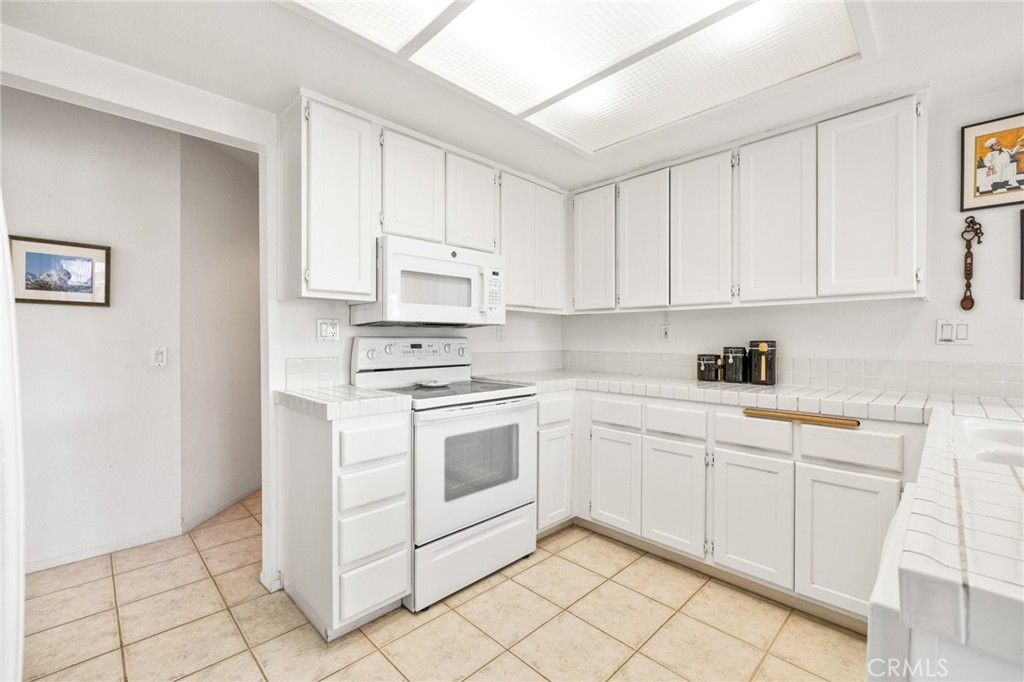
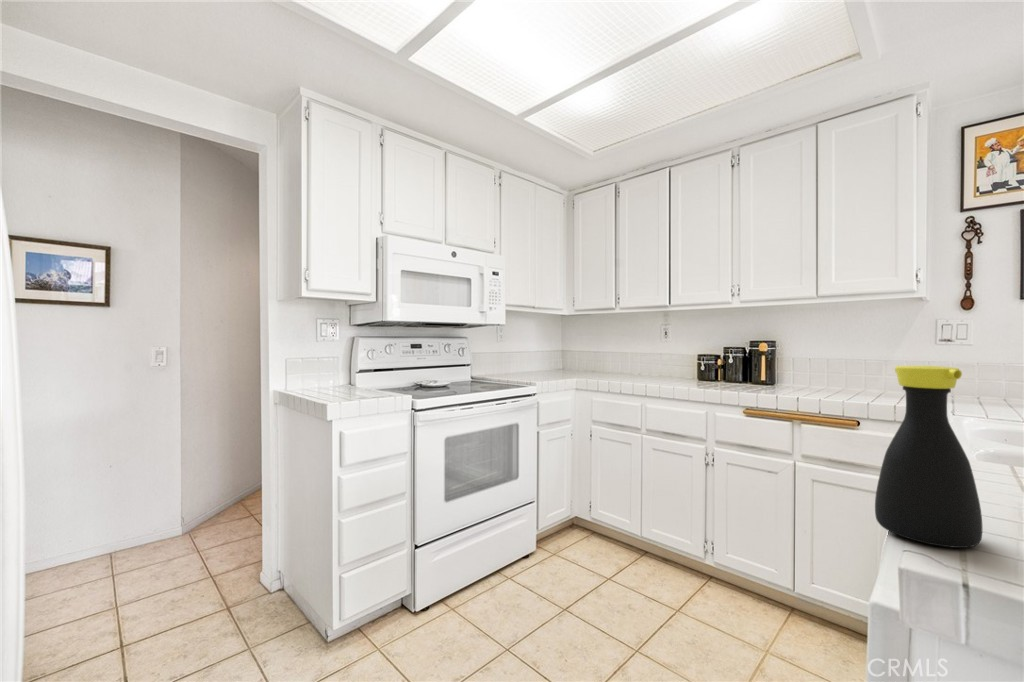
+ bottle (925, 449)
